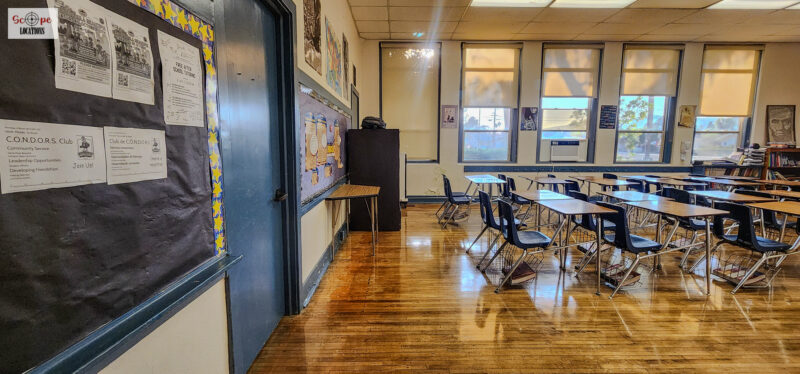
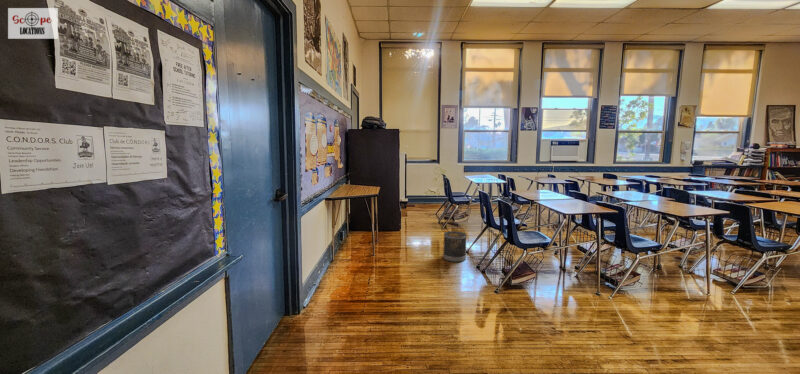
+ wastebasket (455, 246)
